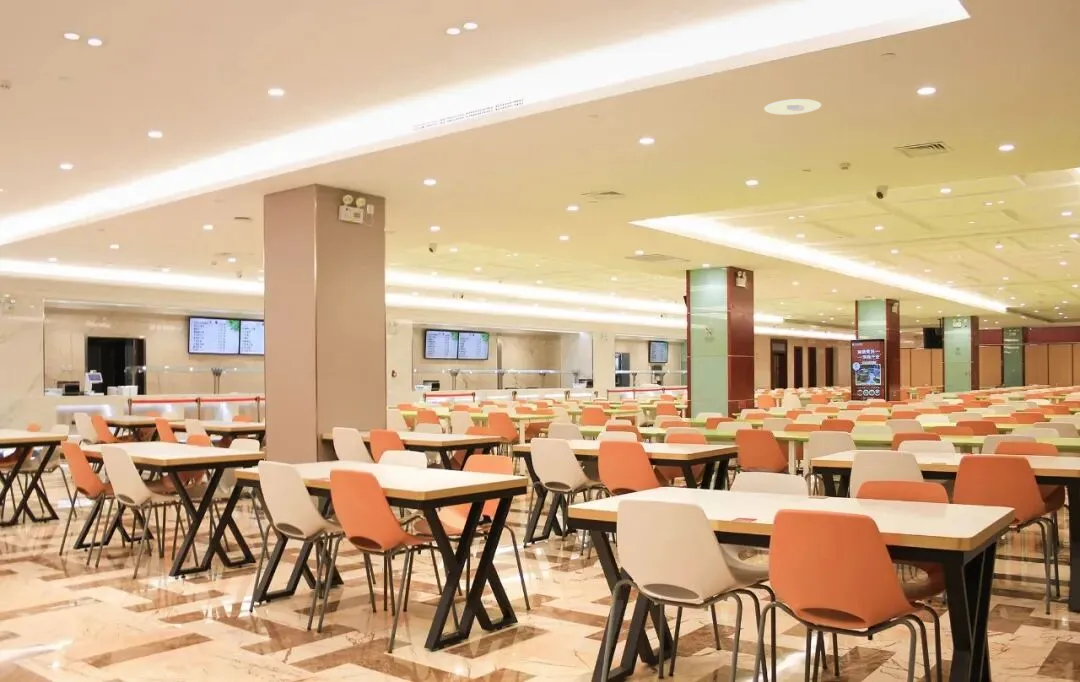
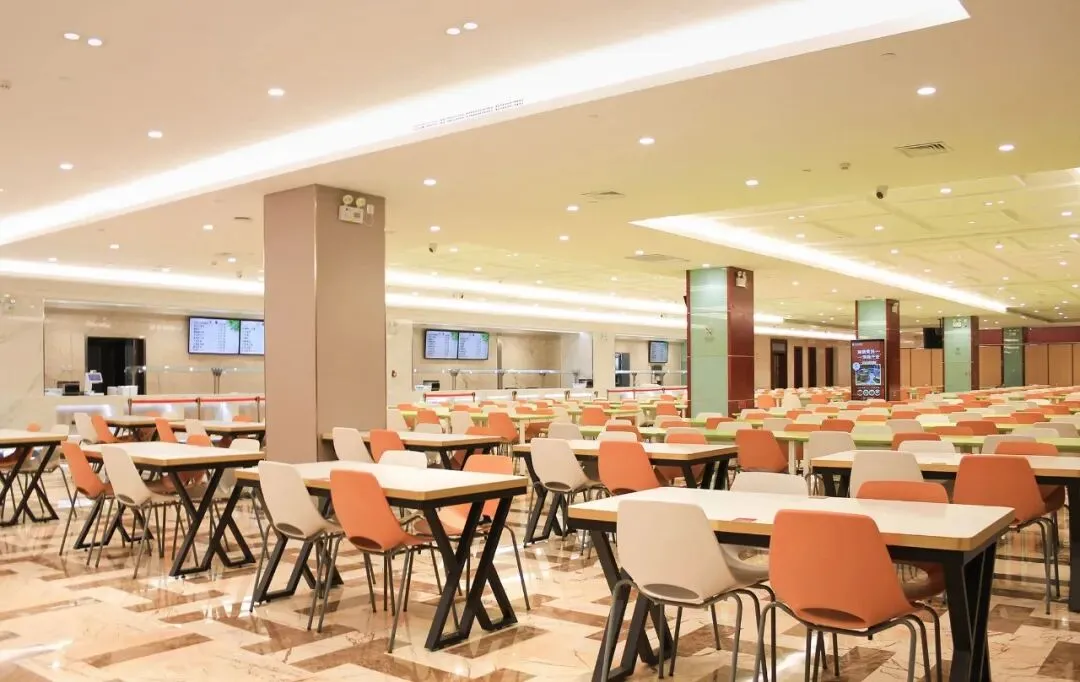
- recessed light (792, 104)
